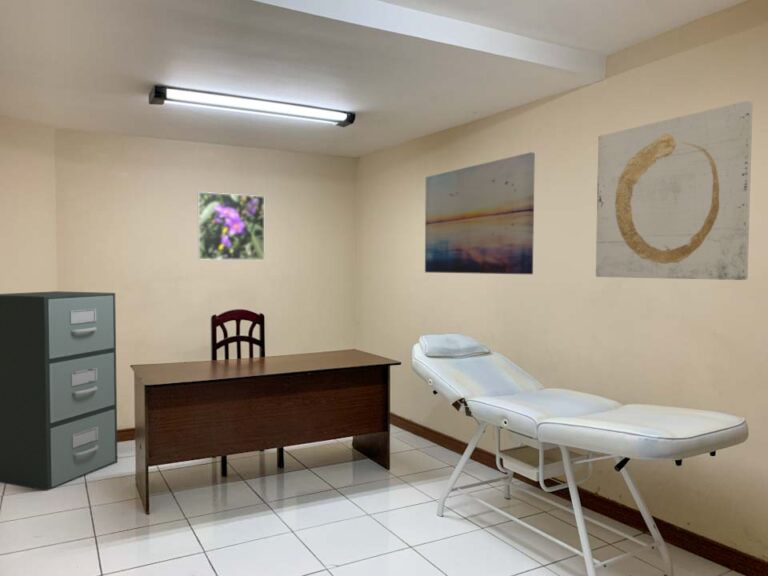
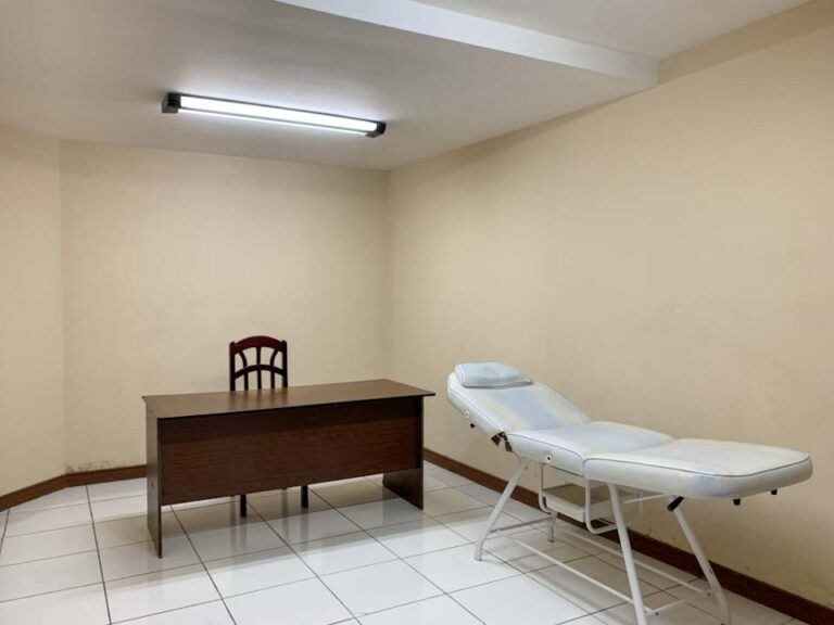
- filing cabinet (55, 382)
- wall art (473, 220)
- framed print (232, 227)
- wall art (664, 200)
